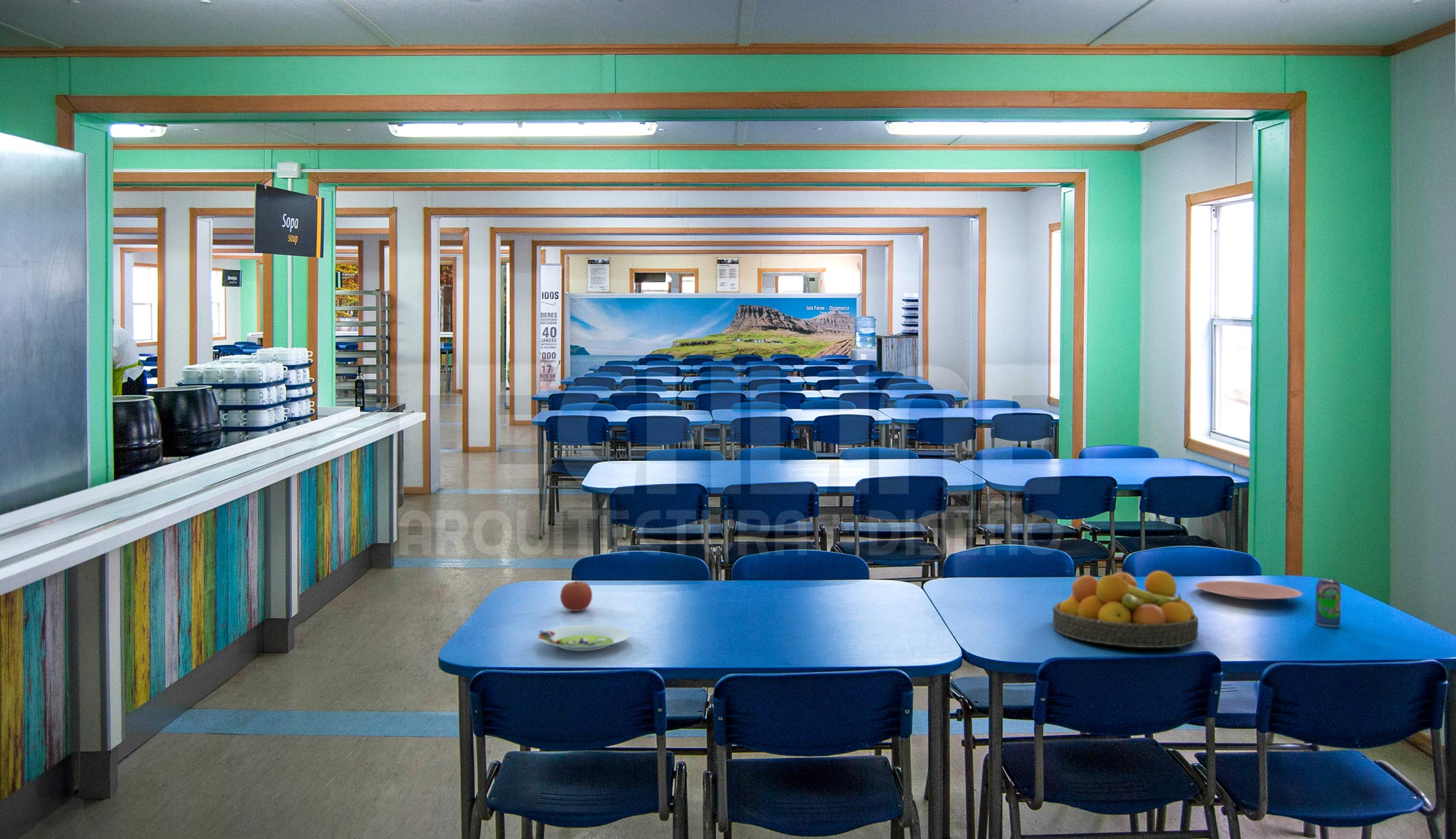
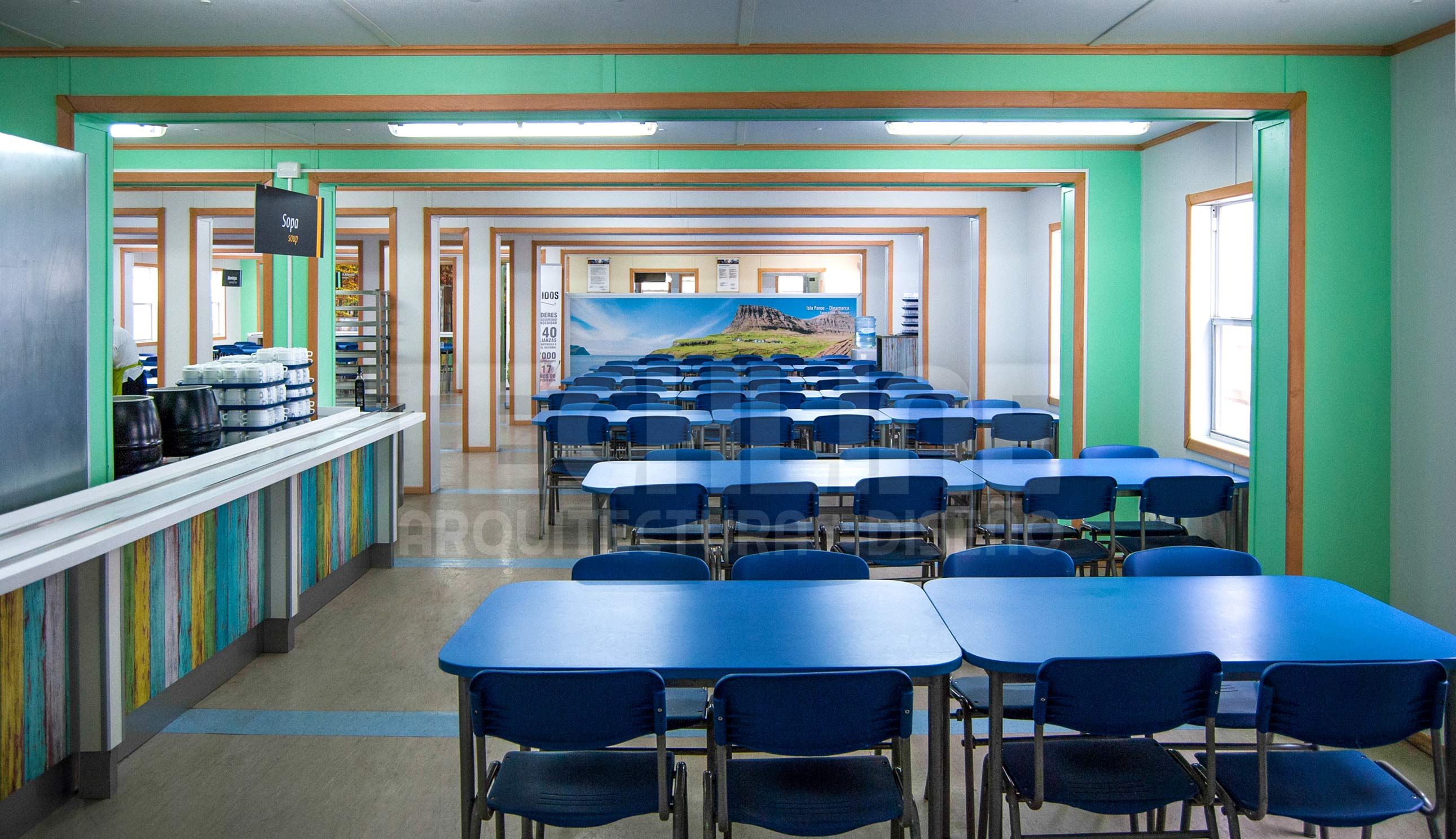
- beverage can (1328, 602)
- fruit bowl (1124, 602)
- salad plate (584, 638)
- apple (576, 592)
- plate (1247, 593)
